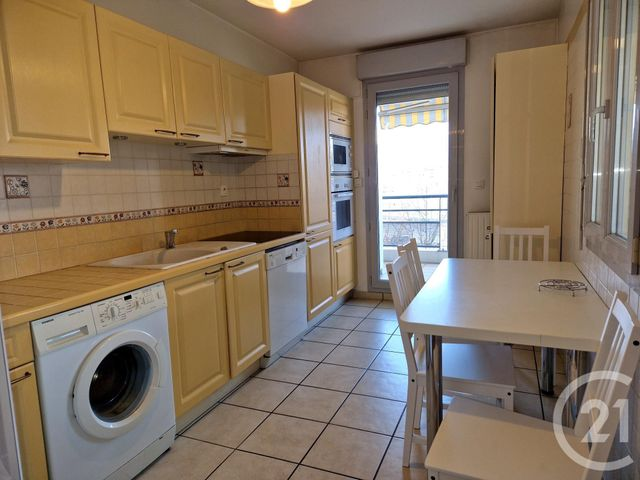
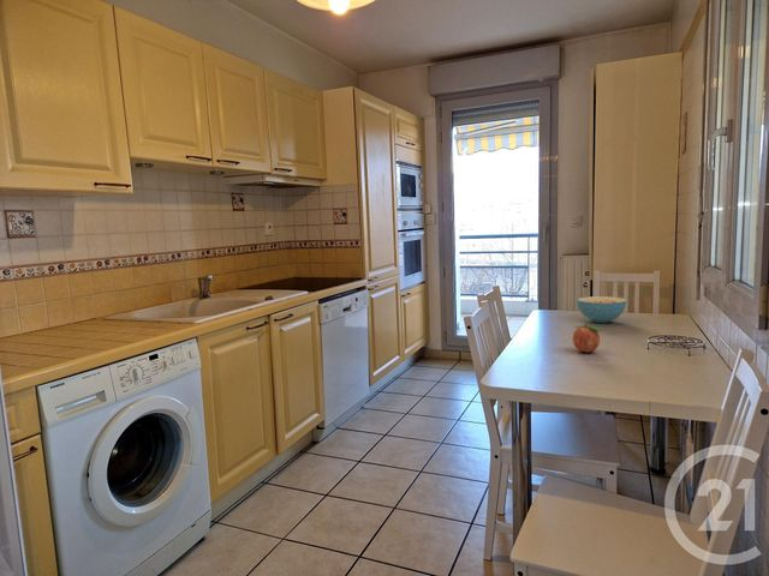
+ cereal bowl (601, 310)
+ fruit (585, 336)
